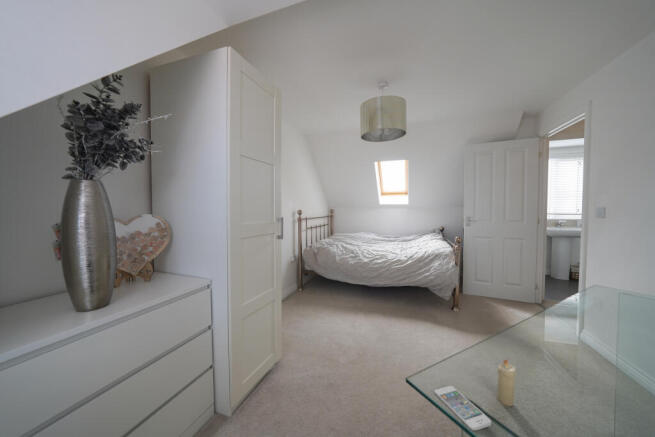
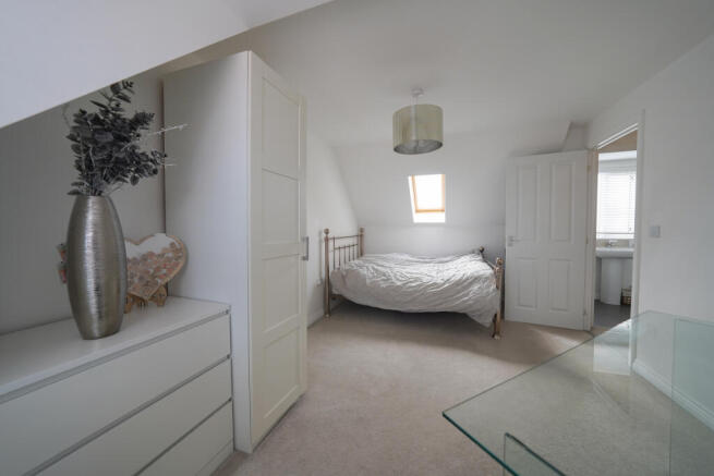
- smartphone (460, 406)
- candle (506, 380)
